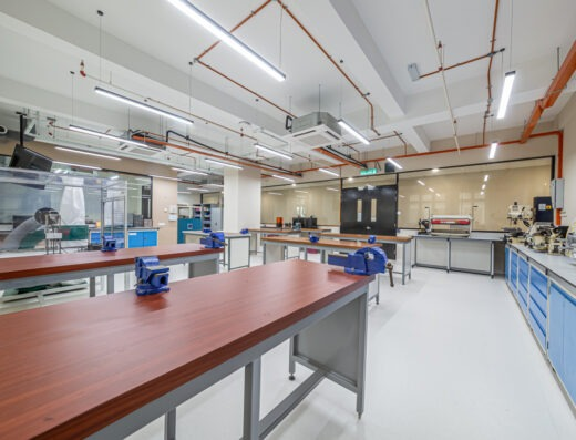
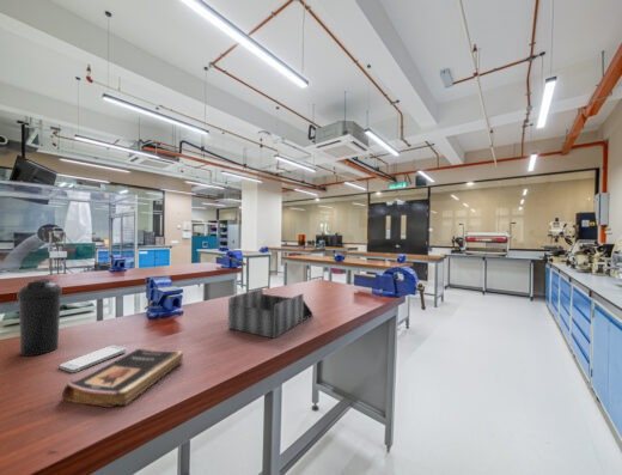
+ desk organizer (274, 306)
+ smartphone (94, 358)
+ water bottle (39, 315)
+ book (133, 370)
